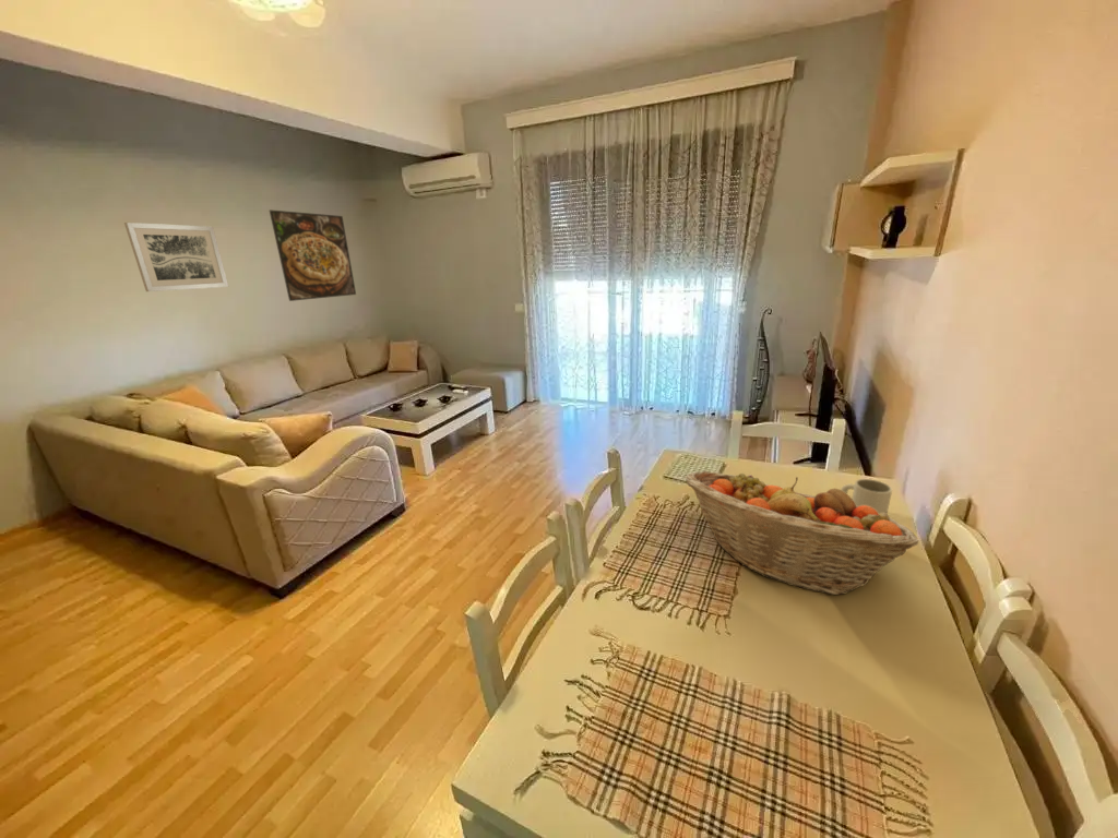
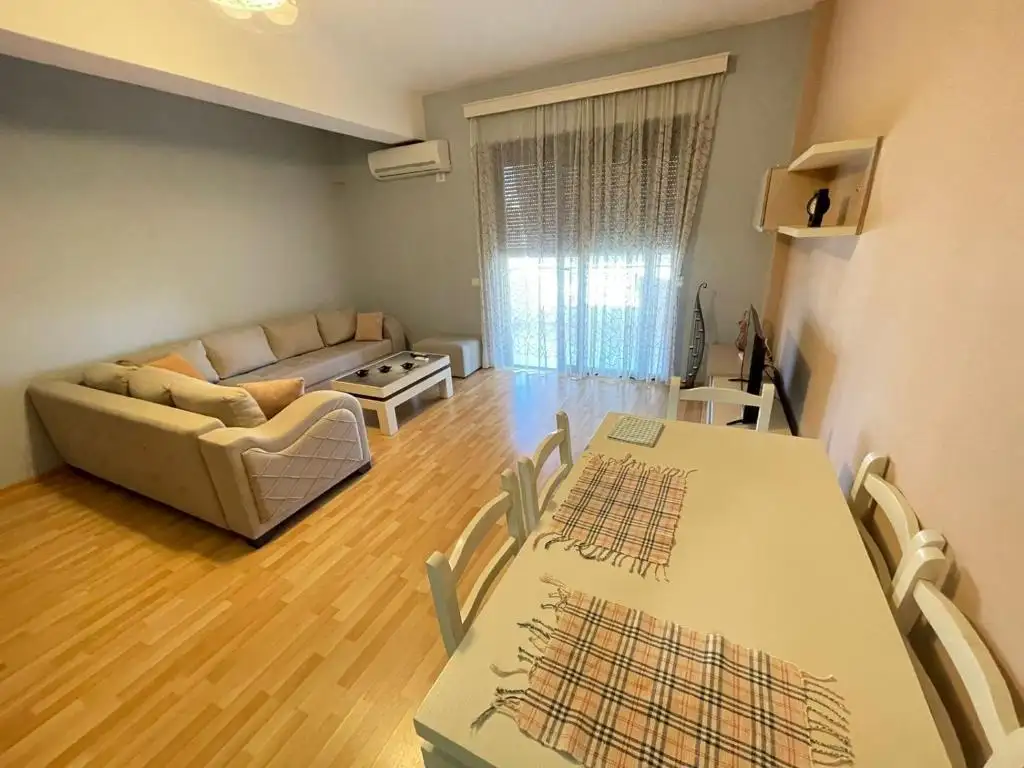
- fruit basket (786, 516)
- wall art (180, 258)
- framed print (317, 256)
- mug (863, 498)
